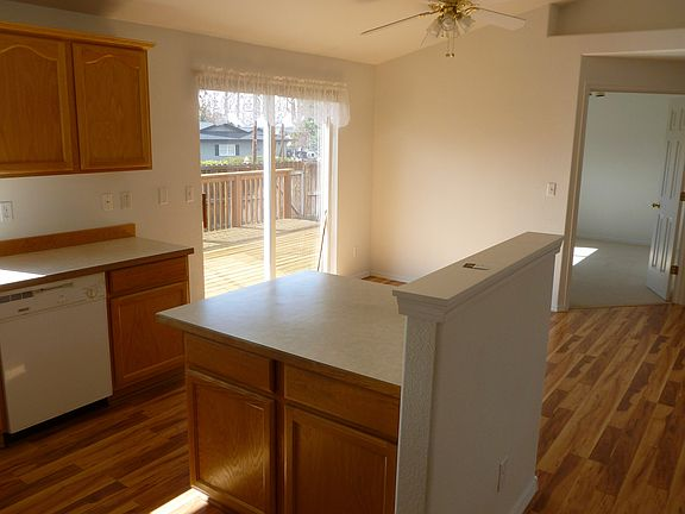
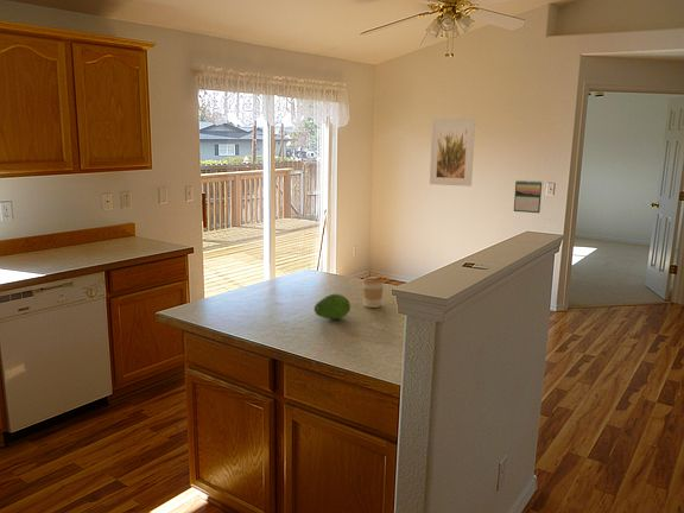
+ coffee cup (372, 290)
+ fruit (331, 306)
+ calendar (527, 196)
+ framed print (451, 152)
